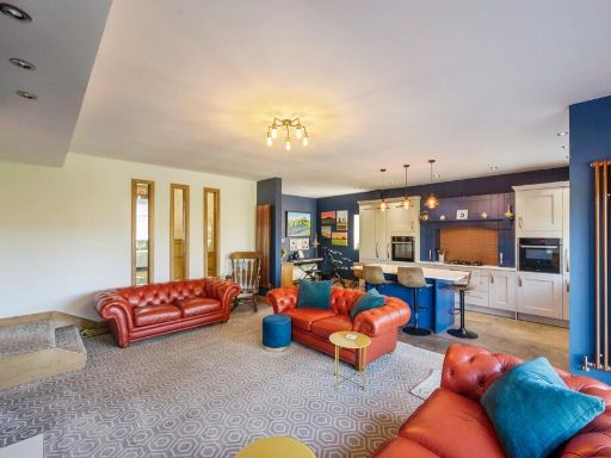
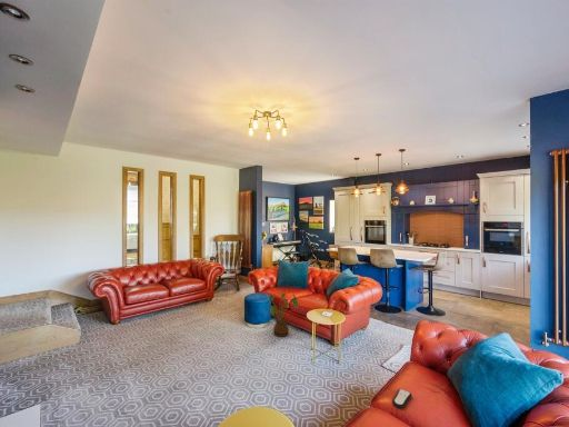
+ house plant (281, 314)
+ remote control (401, 398)
